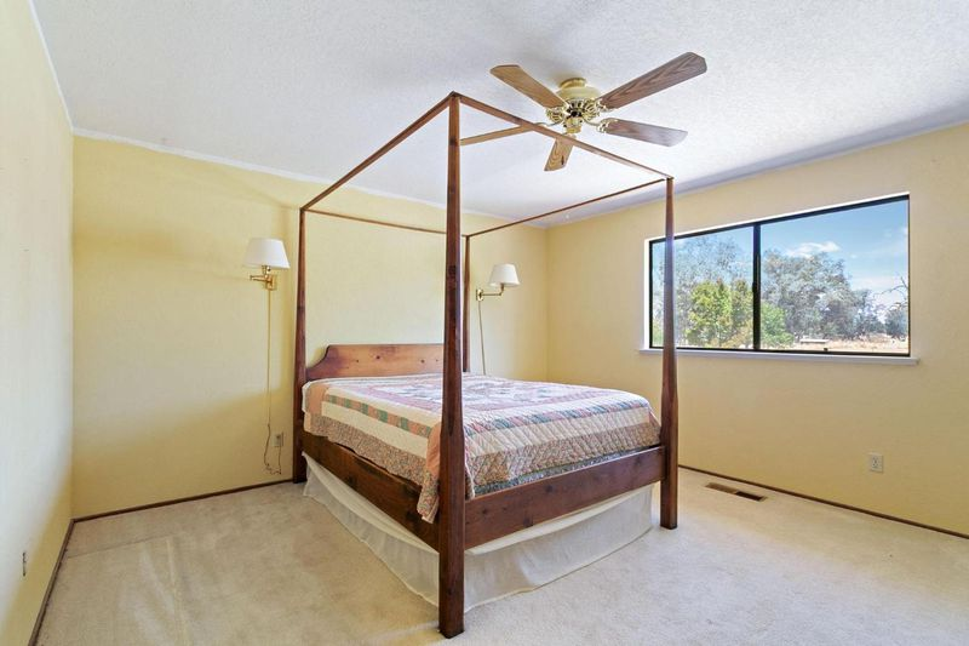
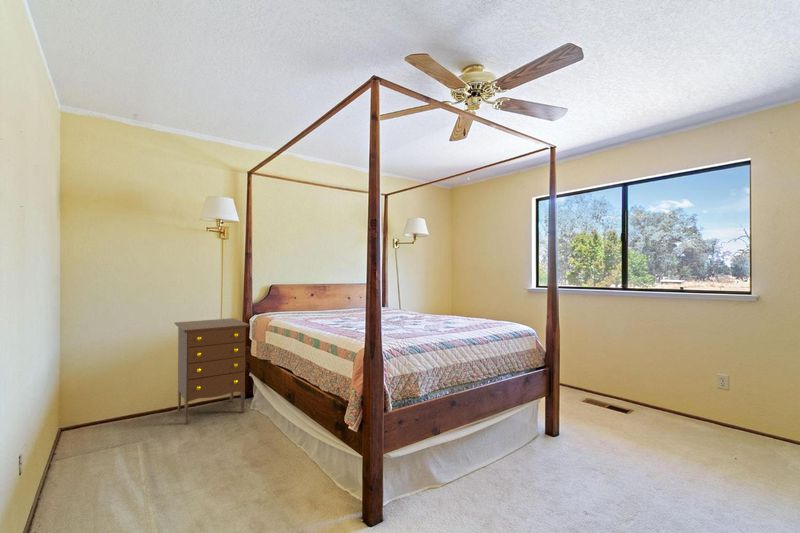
+ dresser (211, 367)
